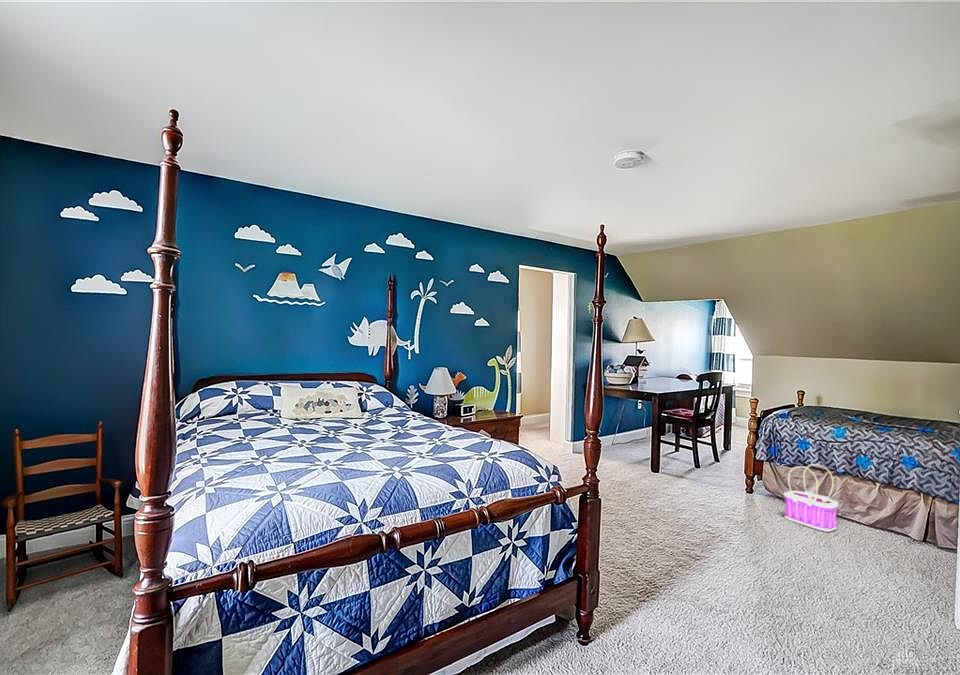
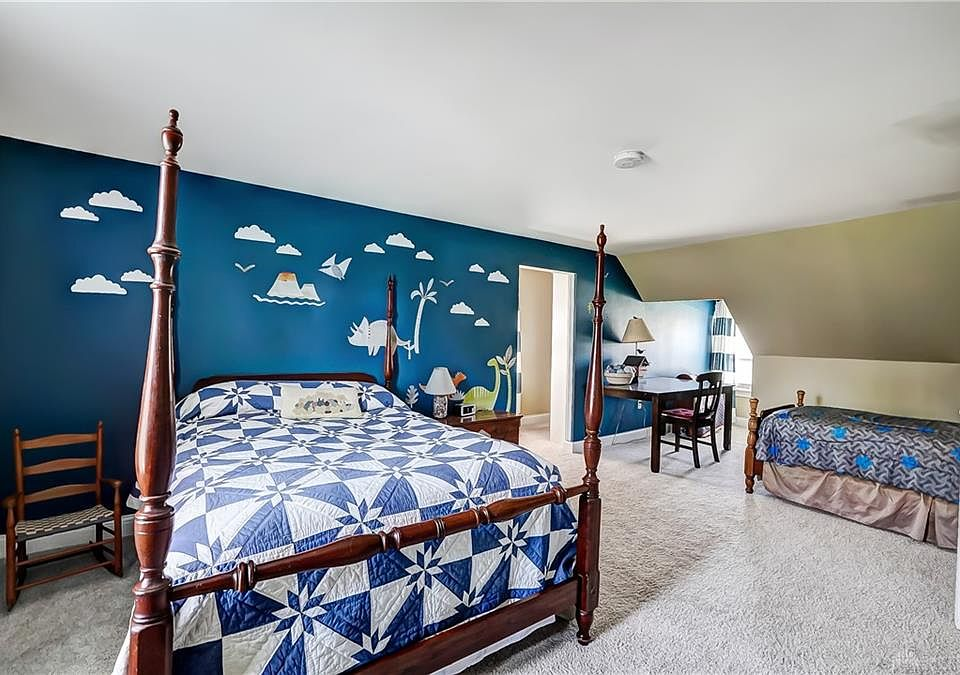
- basket (811, 494)
